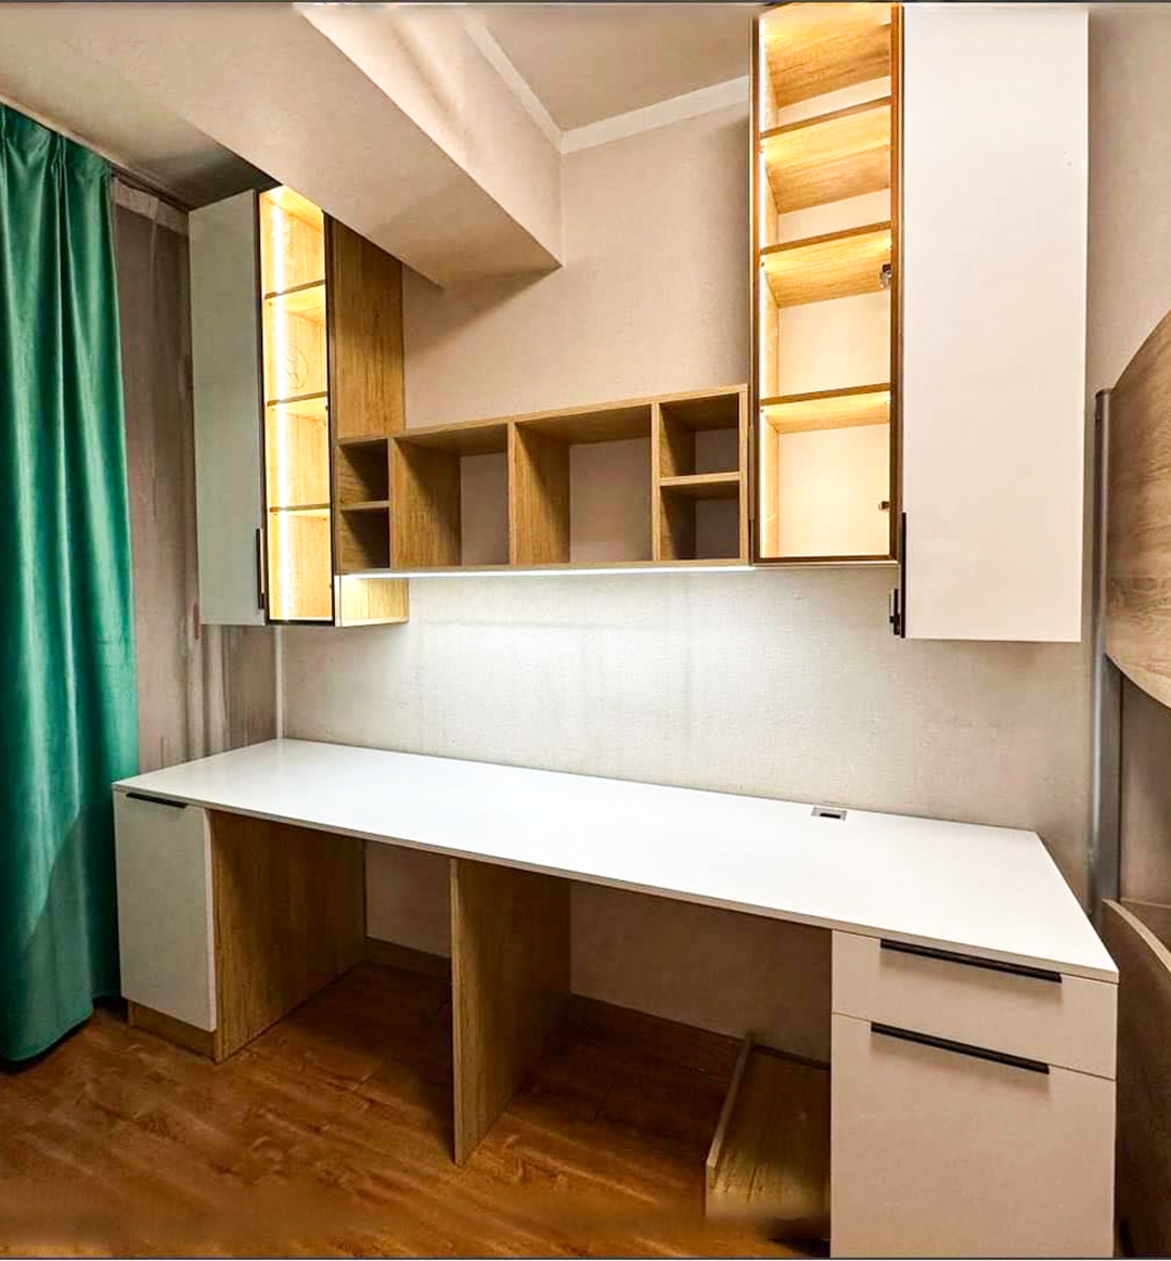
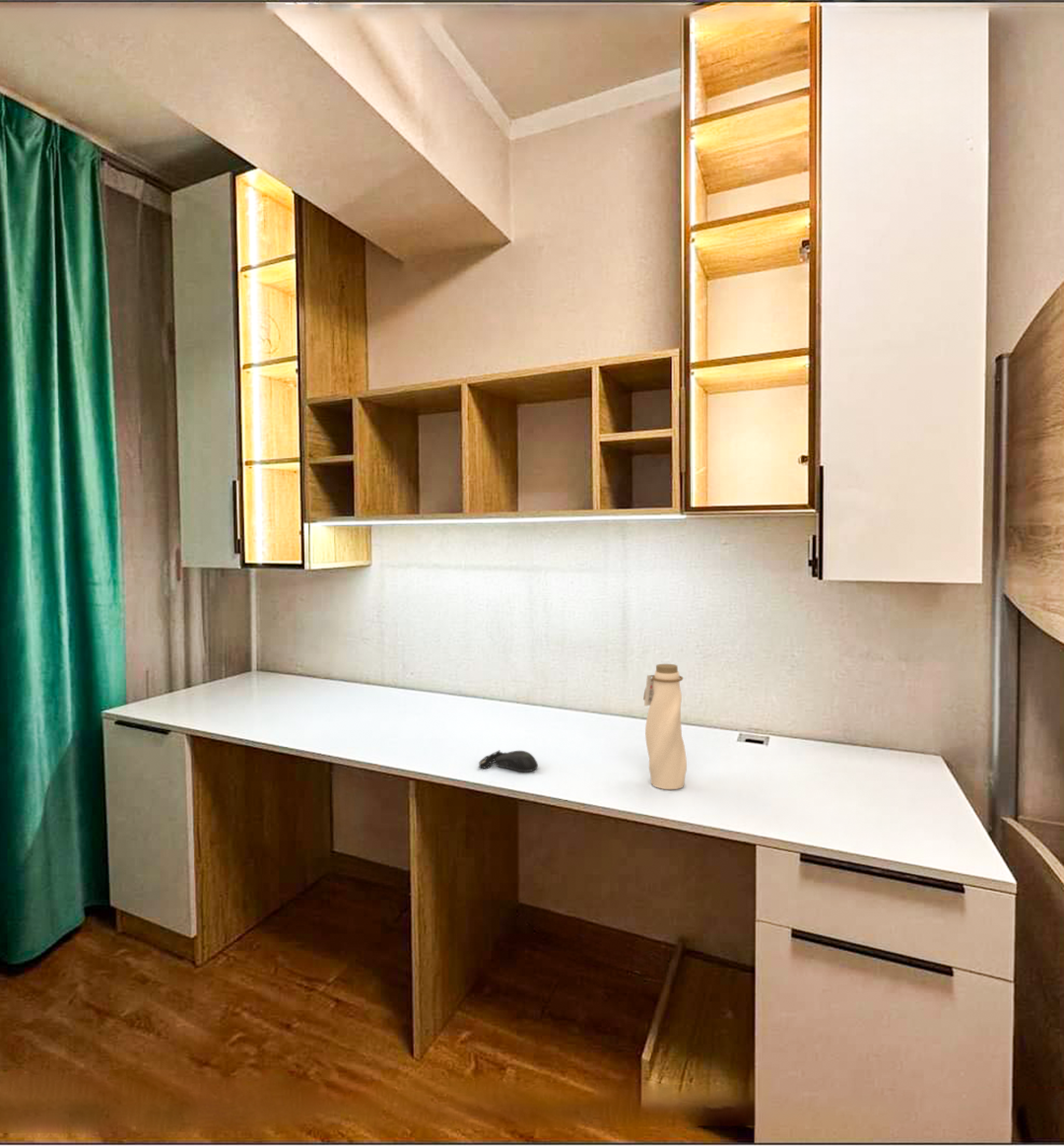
+ computer mouse (510, 758)
+ water bottle (664, 724)
